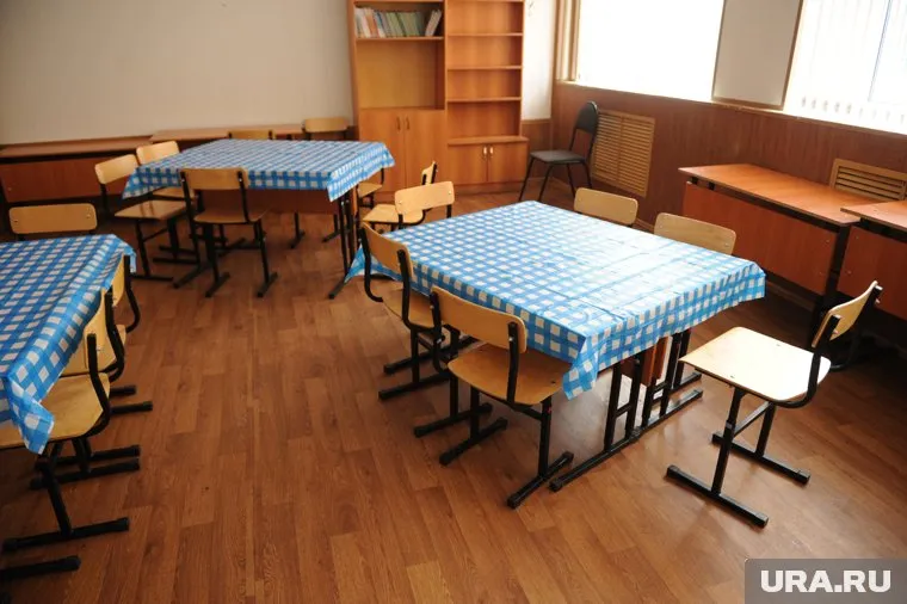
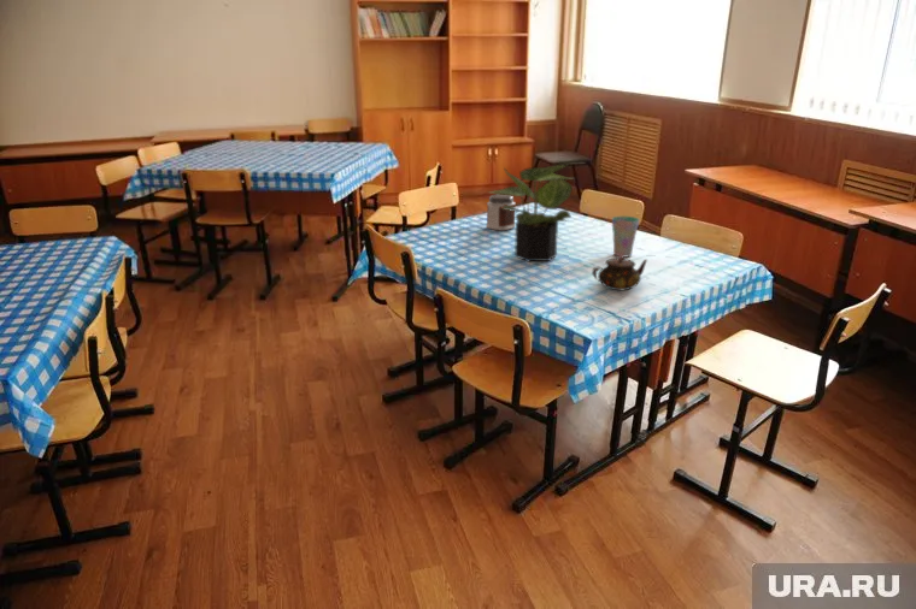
+ cup (623, 236)
+ teapot (620, 271)
+ potted plant (534, 208)
+ jar (500, 211)
